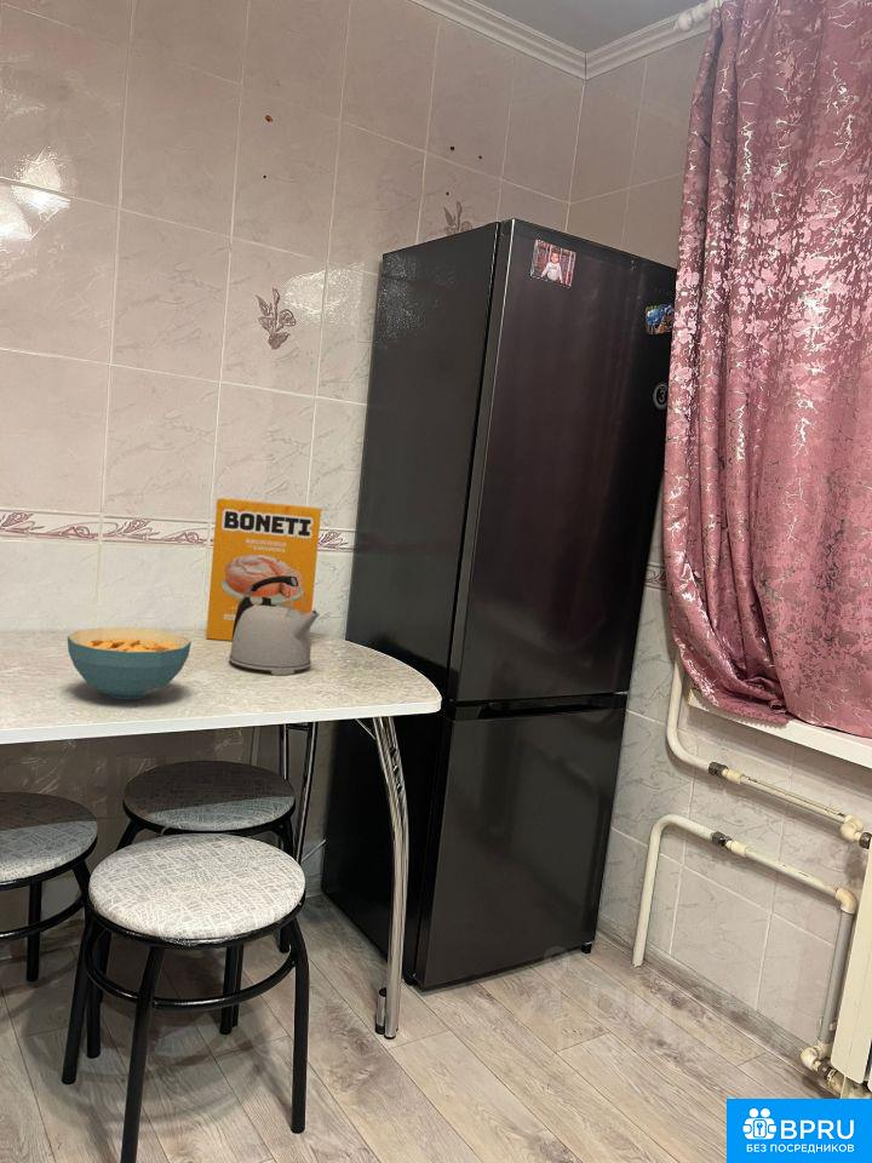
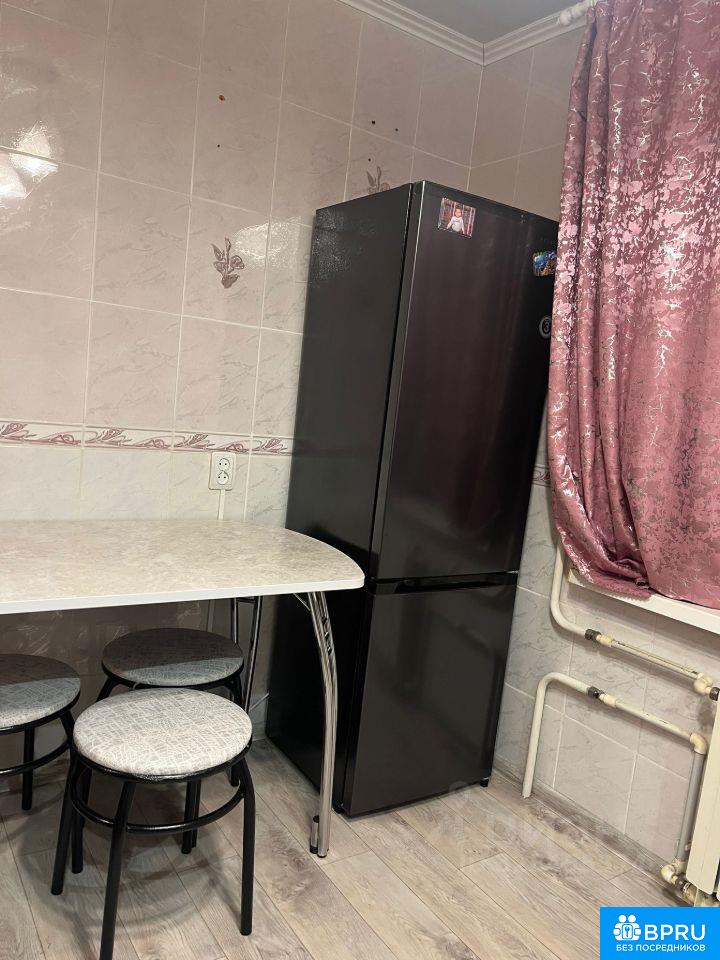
- cereal bowl (128, 666)
- kettle (275, 619)
- cereal box (264, 572)
